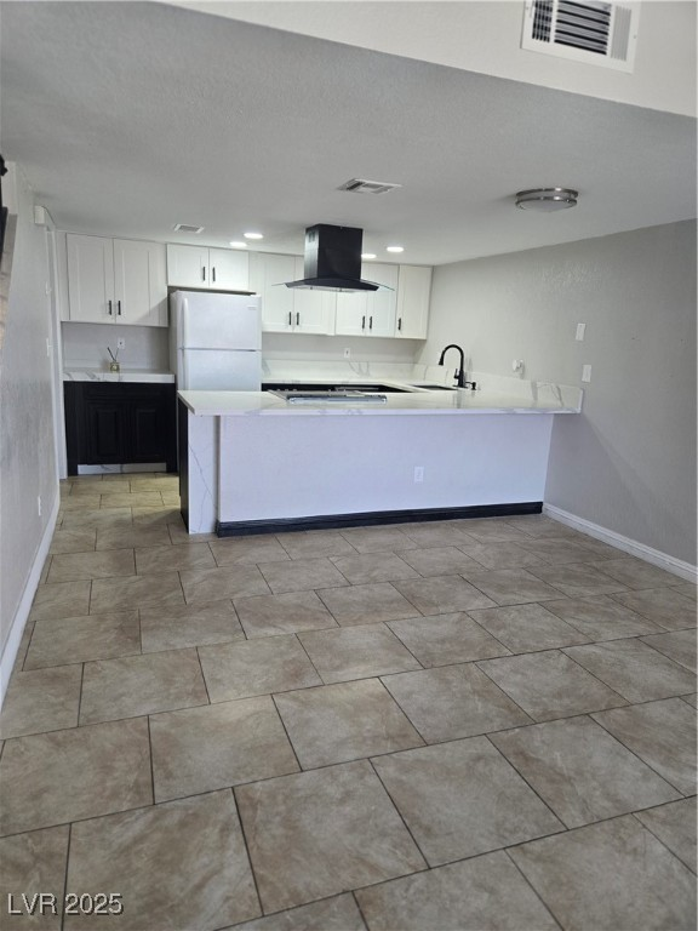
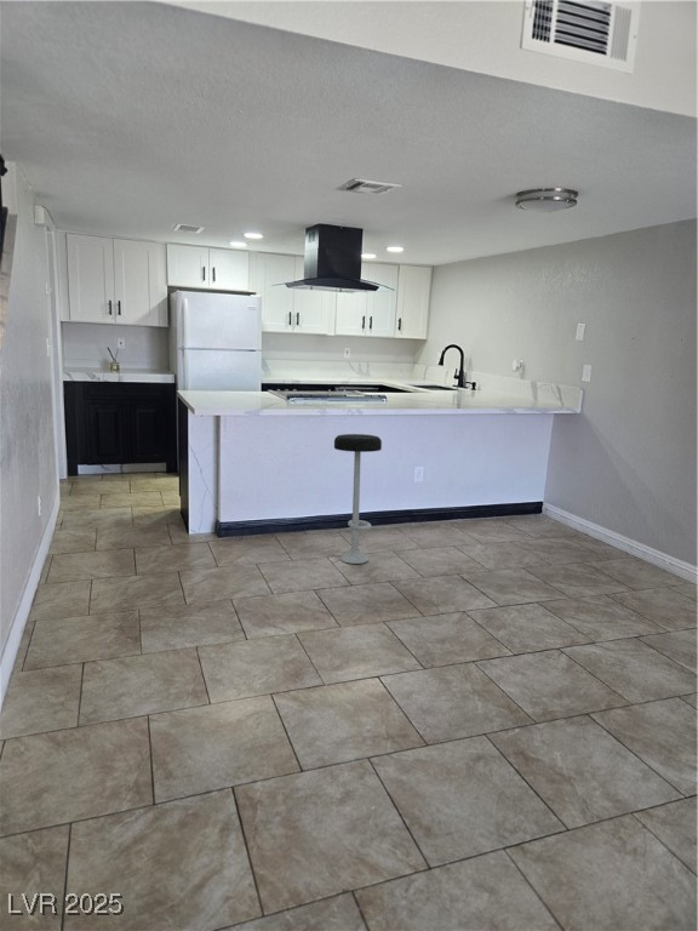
+ bar stool (355, 498)
